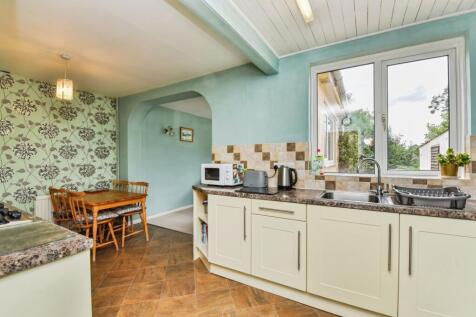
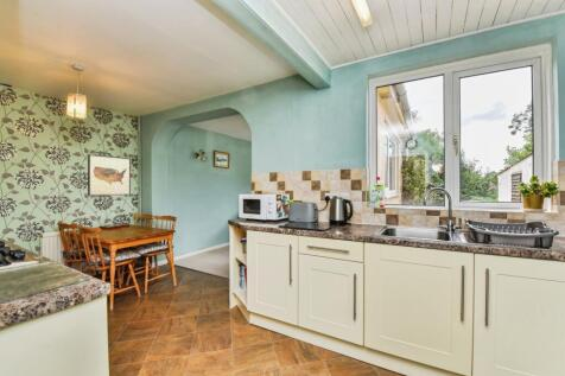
+ wall art (110, 176)
